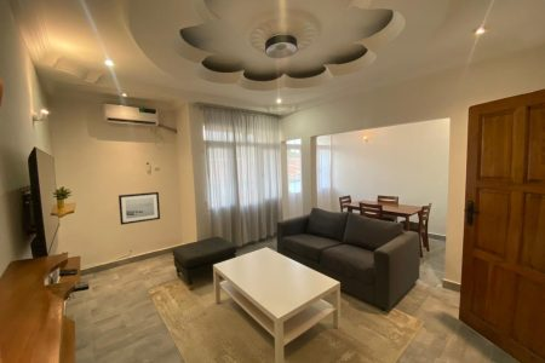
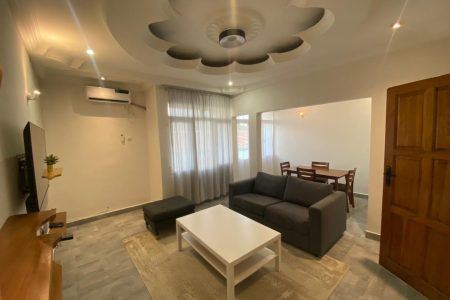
- wall art (139, 207)
